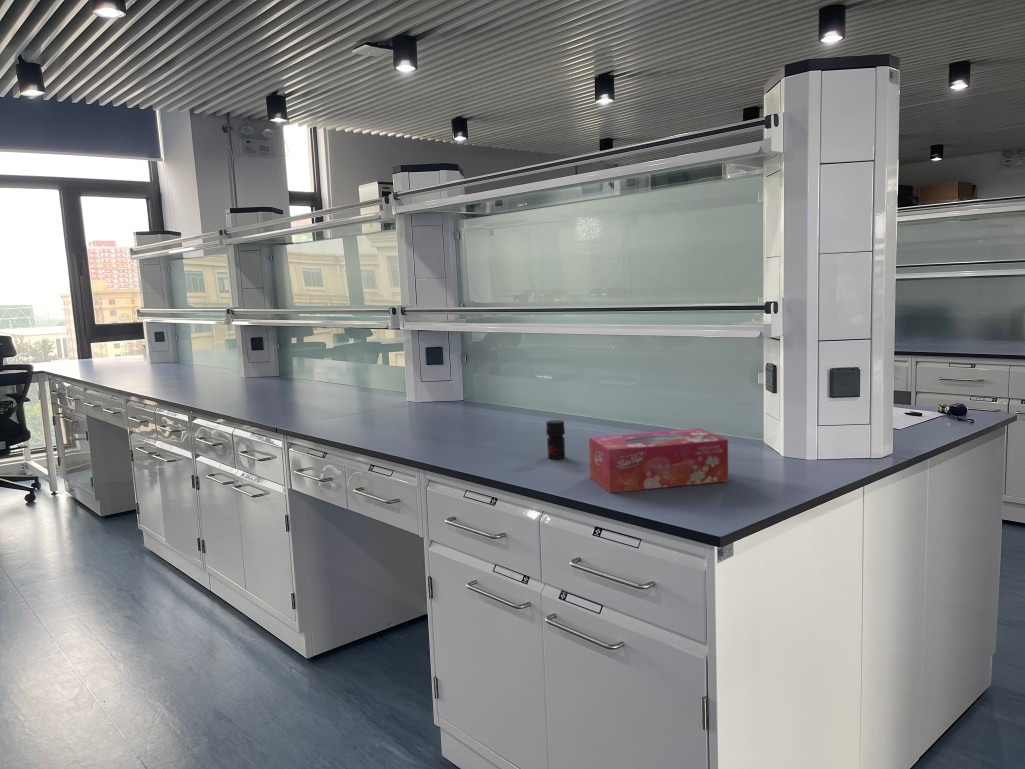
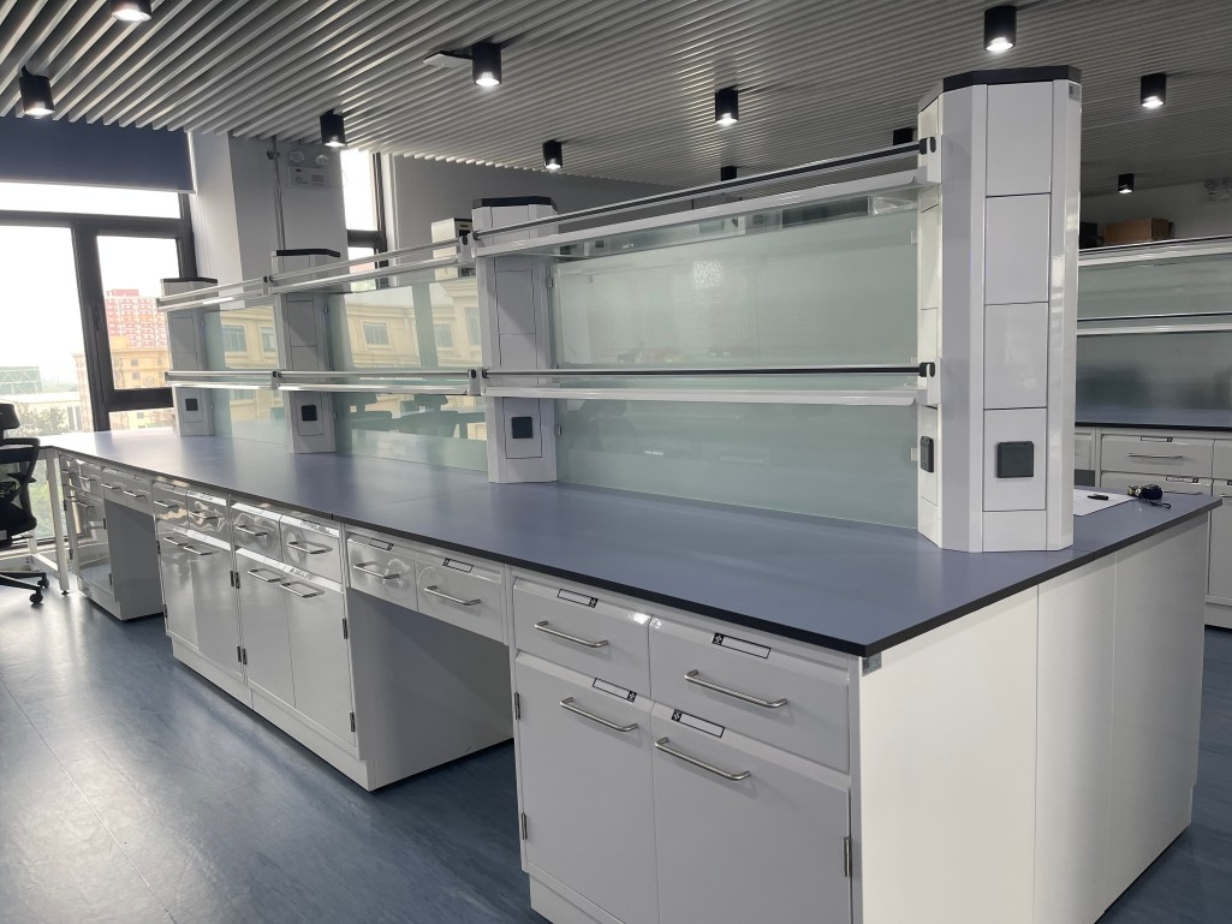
- jar (555, 439)
- tissue box (657, 458)
